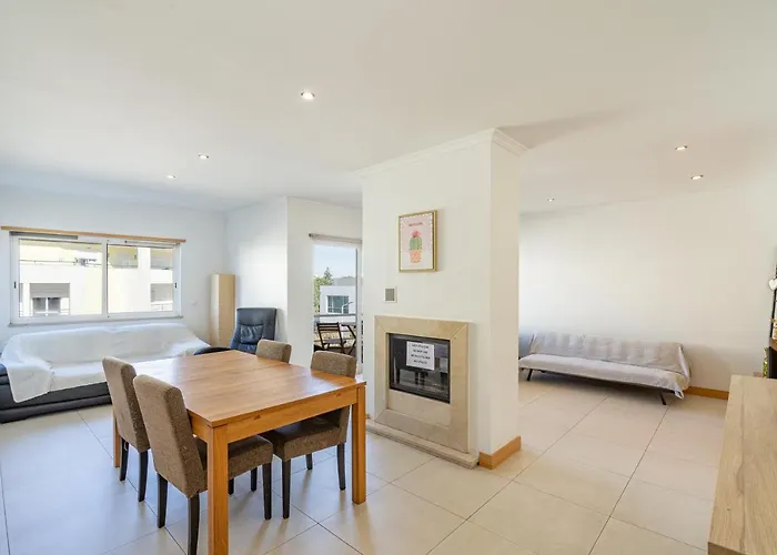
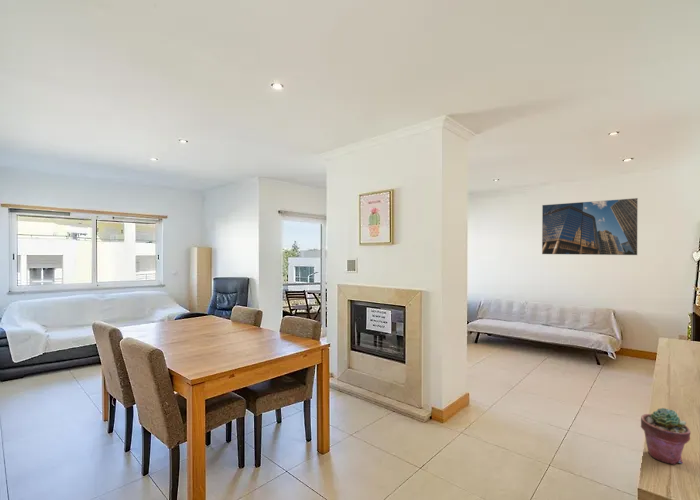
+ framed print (586, 228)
+ potted succulent (664, 432)
